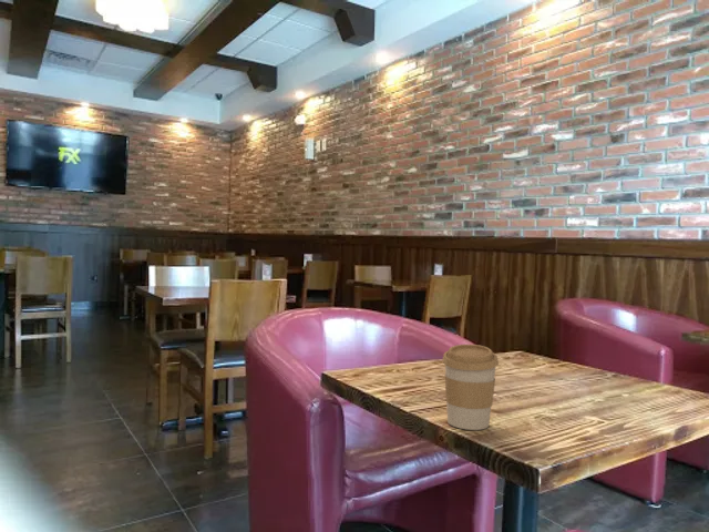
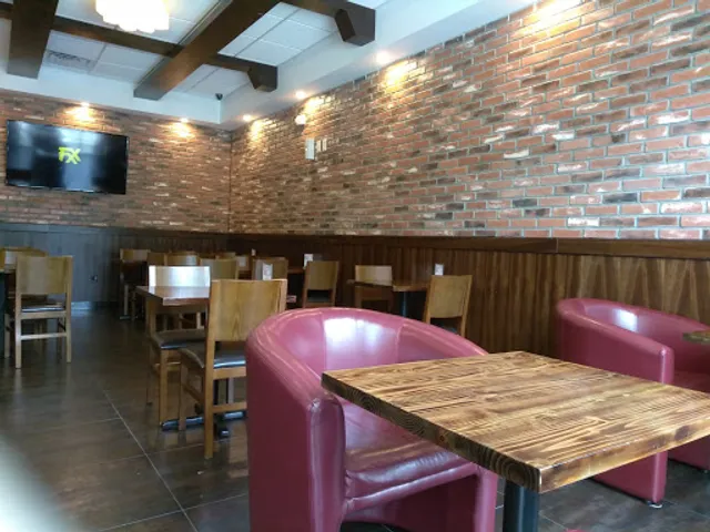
- coffee cup (469, 385)
